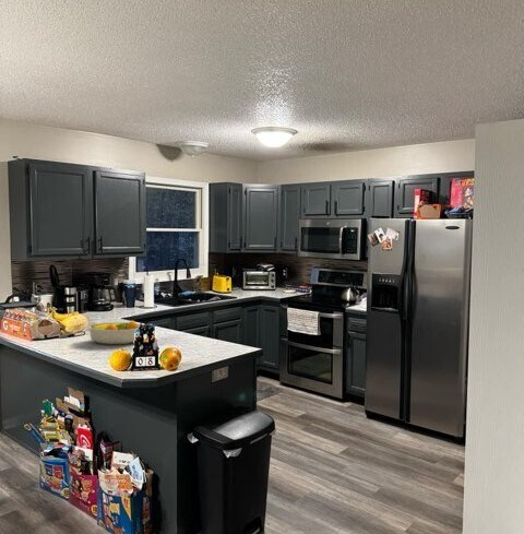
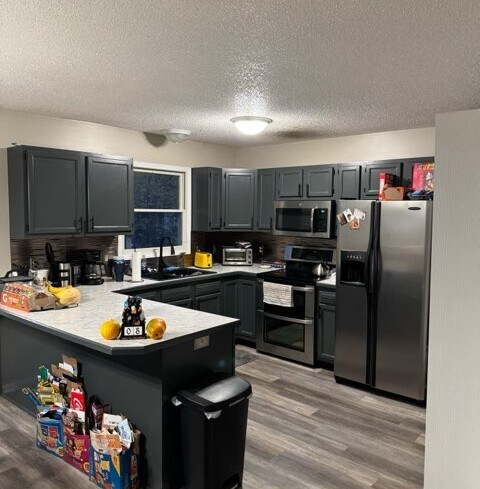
- fruit bowl (116, 330)
